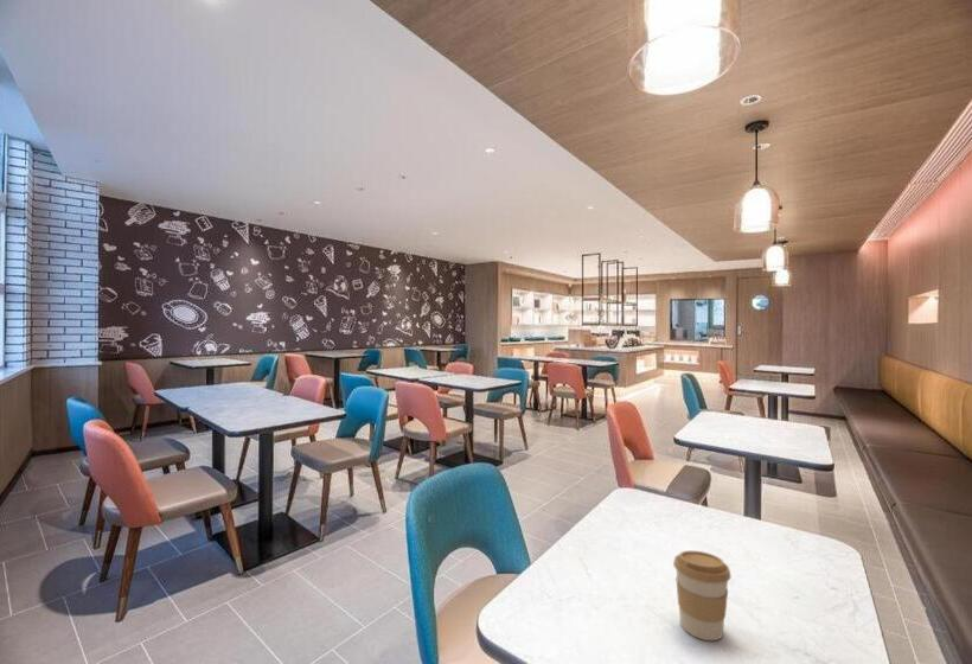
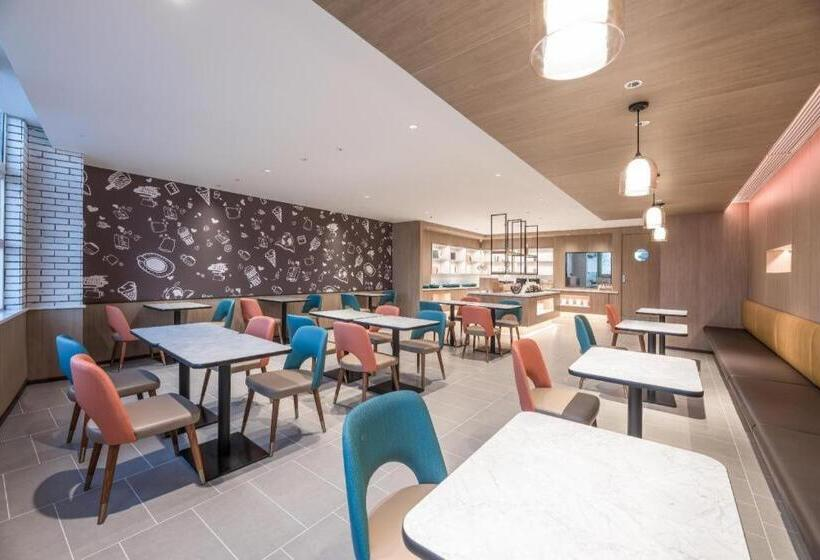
- coffee cup (701, 590)
